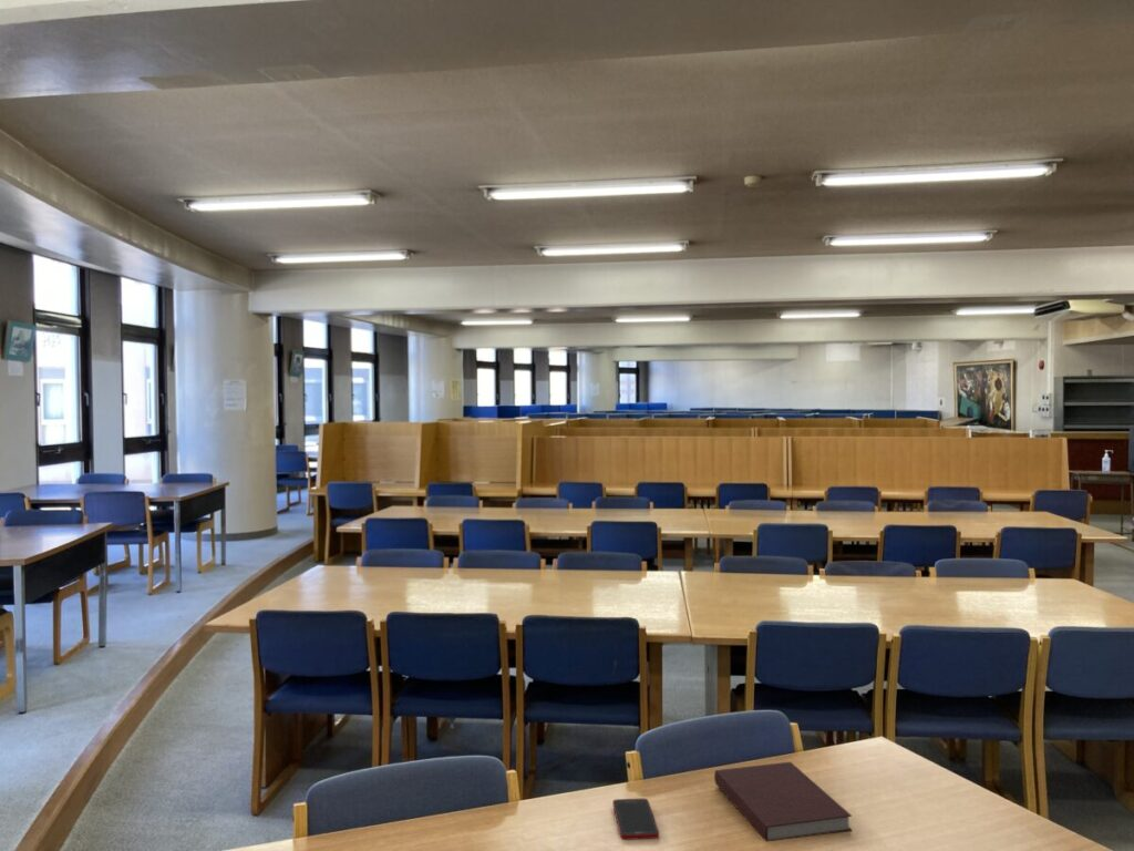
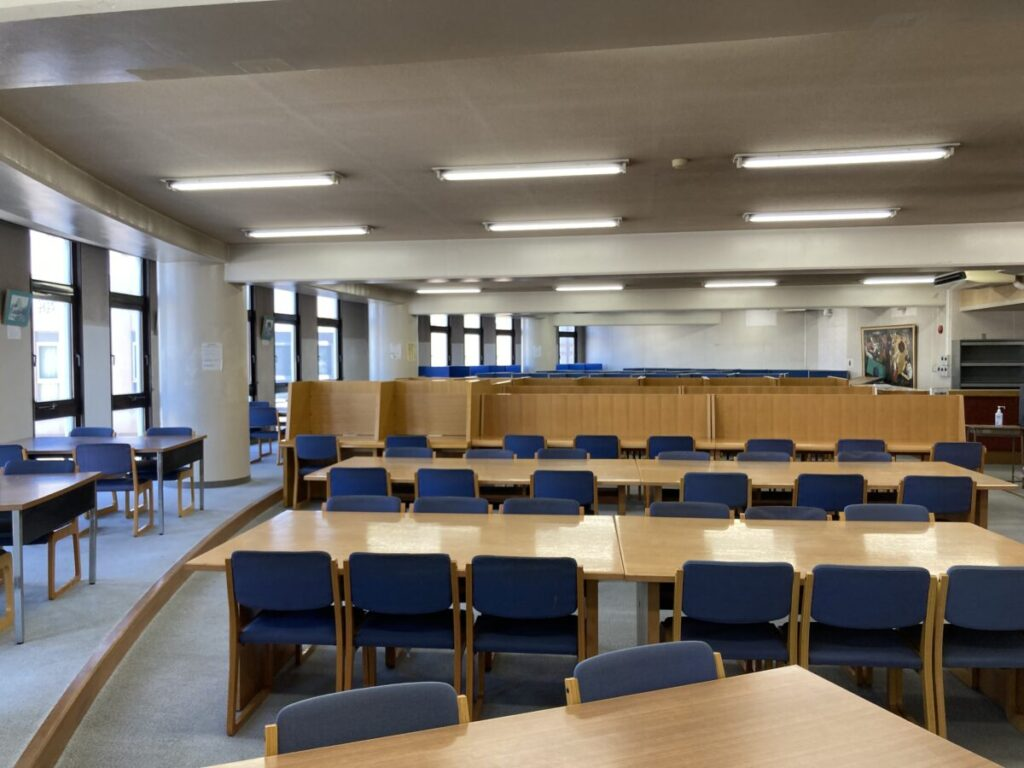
- cell phone (635, 818)
- notebook (779, 798)
